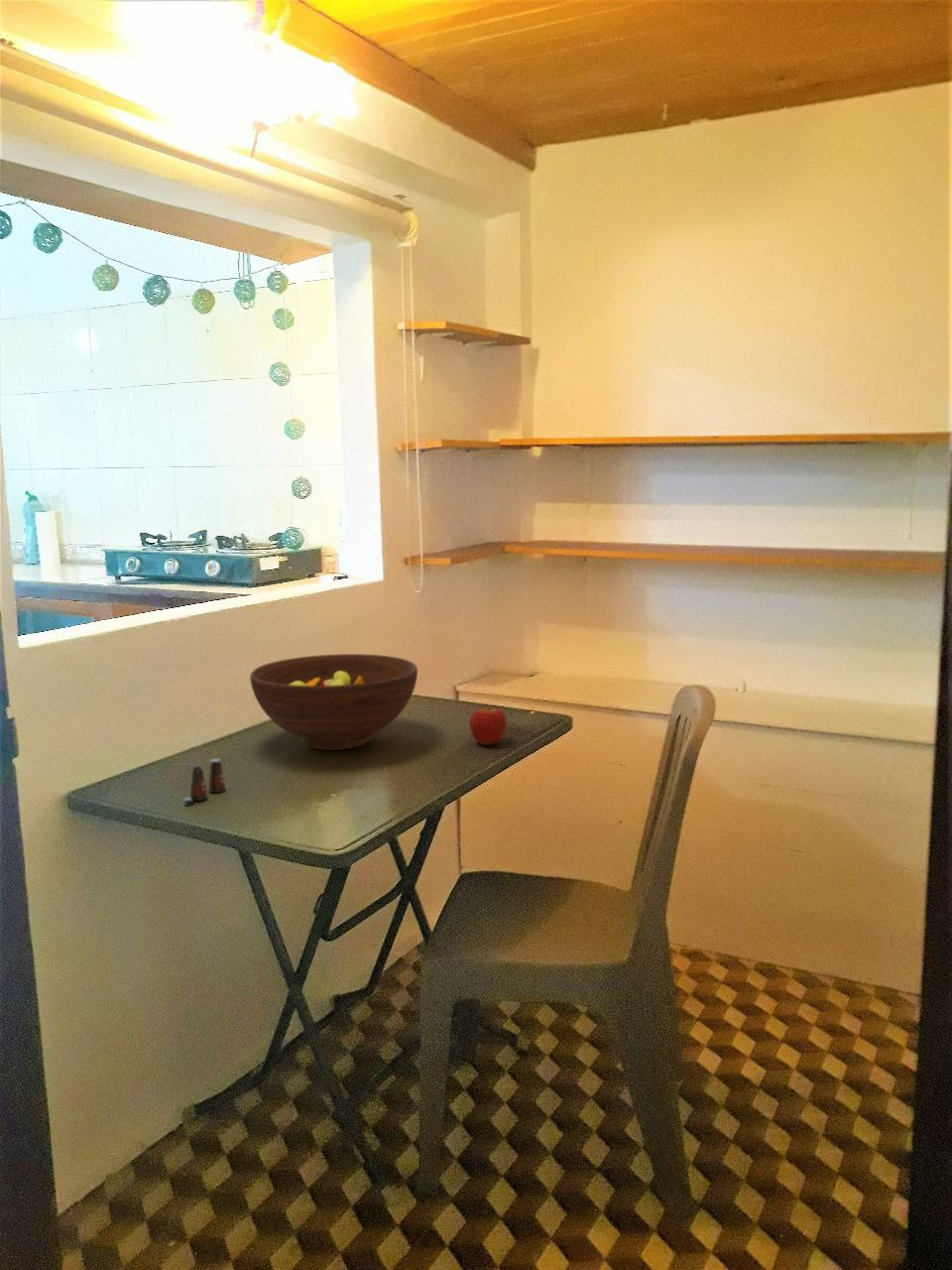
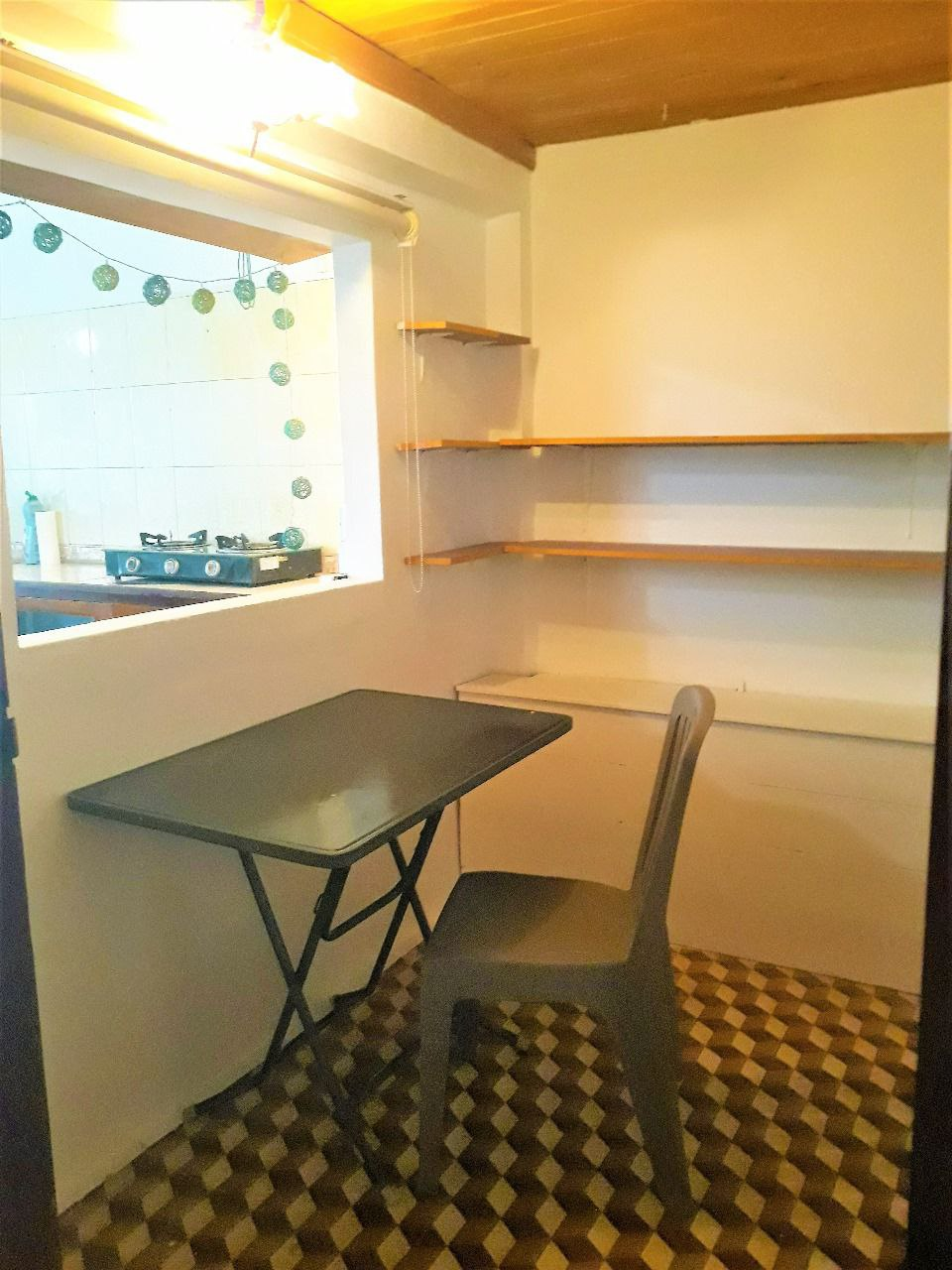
- salt shaker (203, 780)
- apple (488, 724)
- fruit bowl (335, 705)
